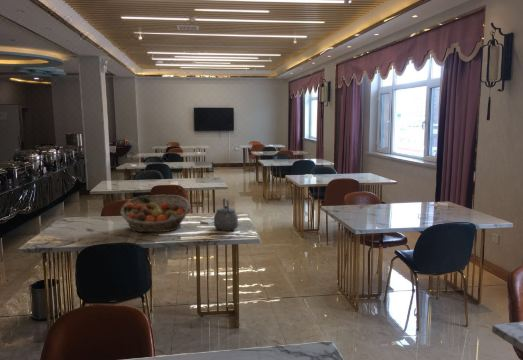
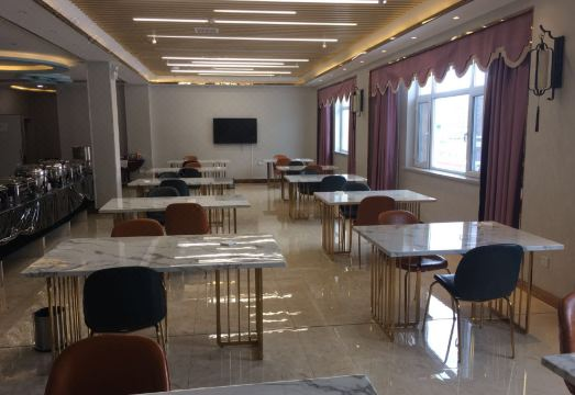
- fruit basket (156, 213)
- tea kettle (225, 213)
